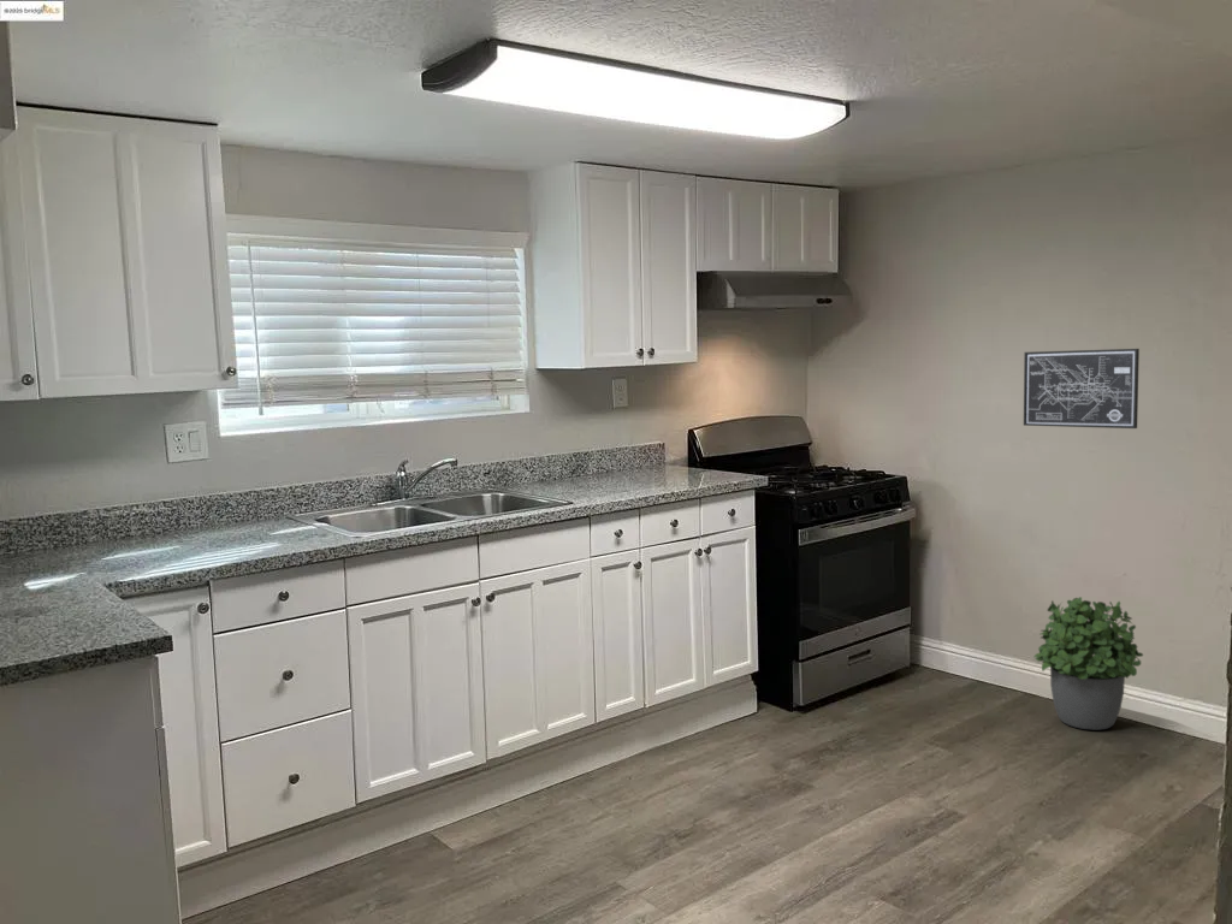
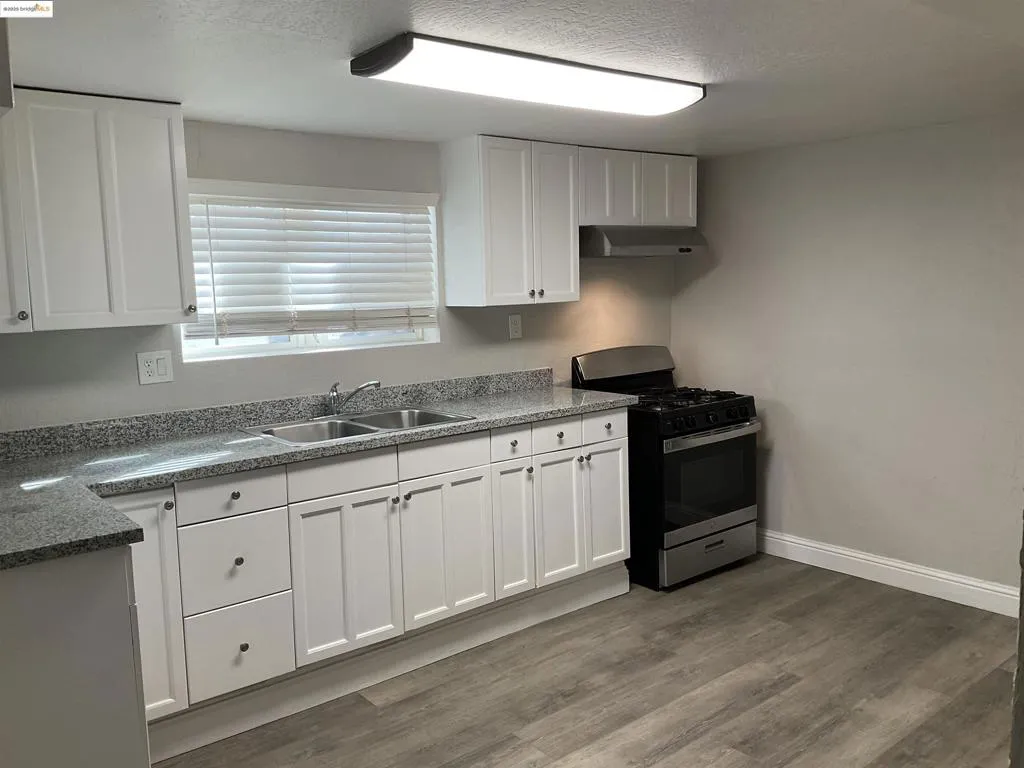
- wall art (1078, 389)
- potted plant (1086, 659)
